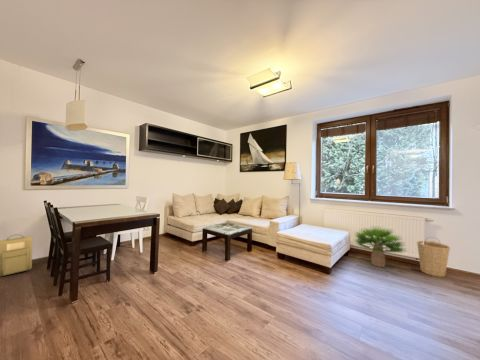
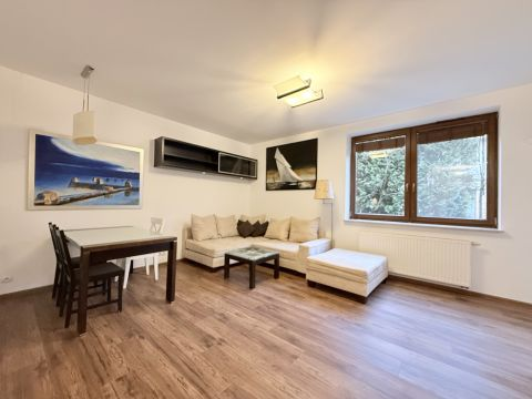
- backpack (13, 252)
- potted plant (378, 244)
- basket (432, 255)
